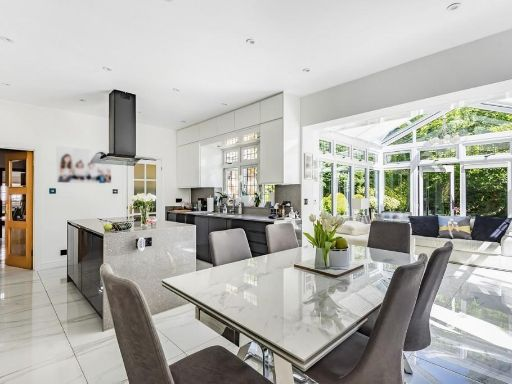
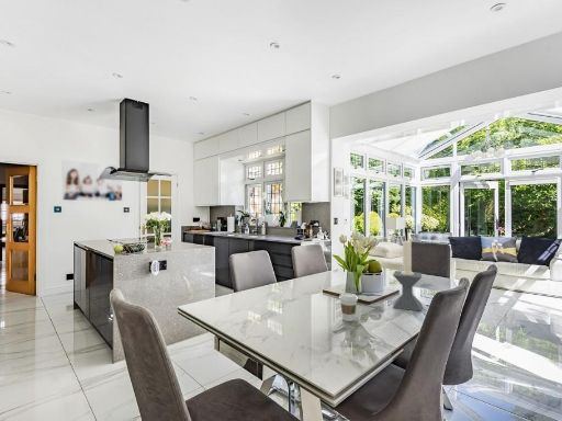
+ coffee cup (348, 306)
+ candle holder (407, 270)
